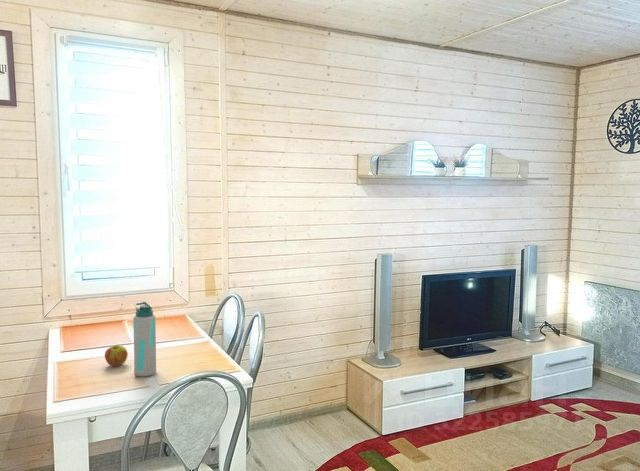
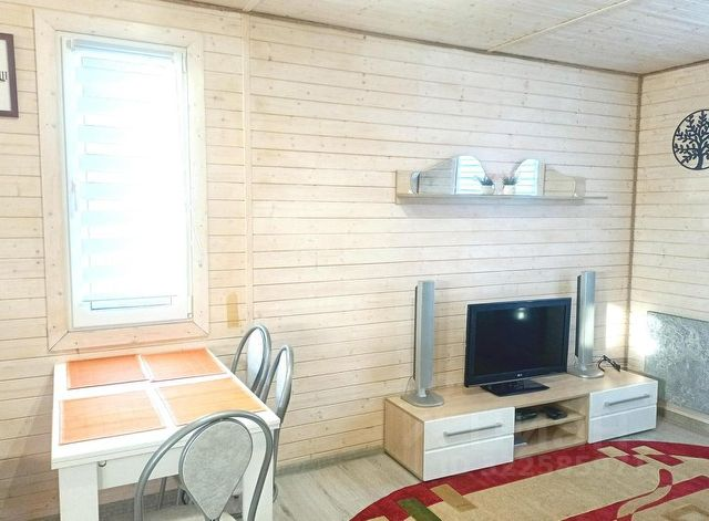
- apple (116, 355)
- water bottle (143, 339)
